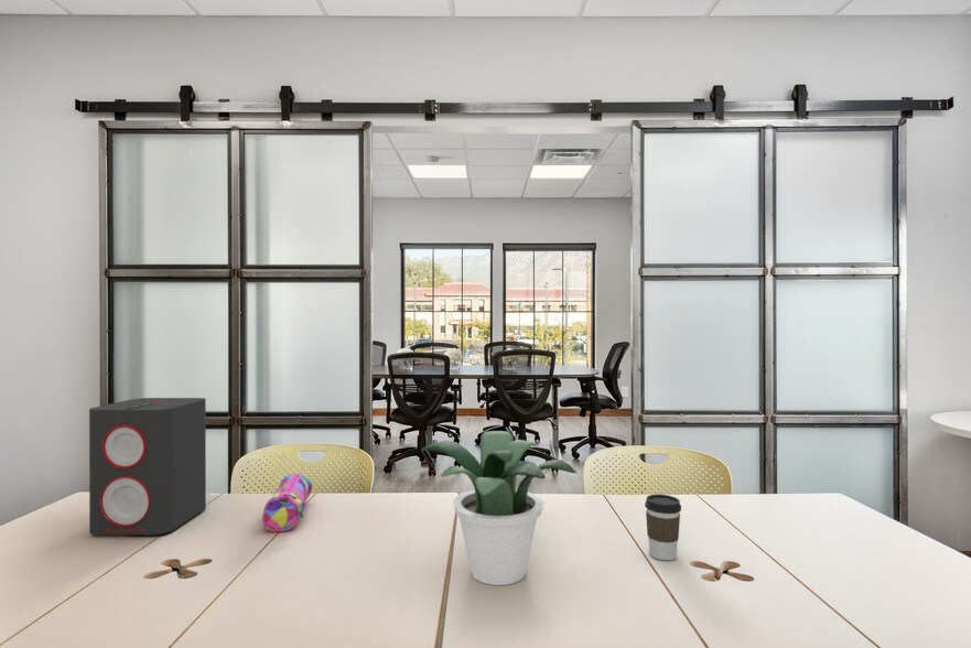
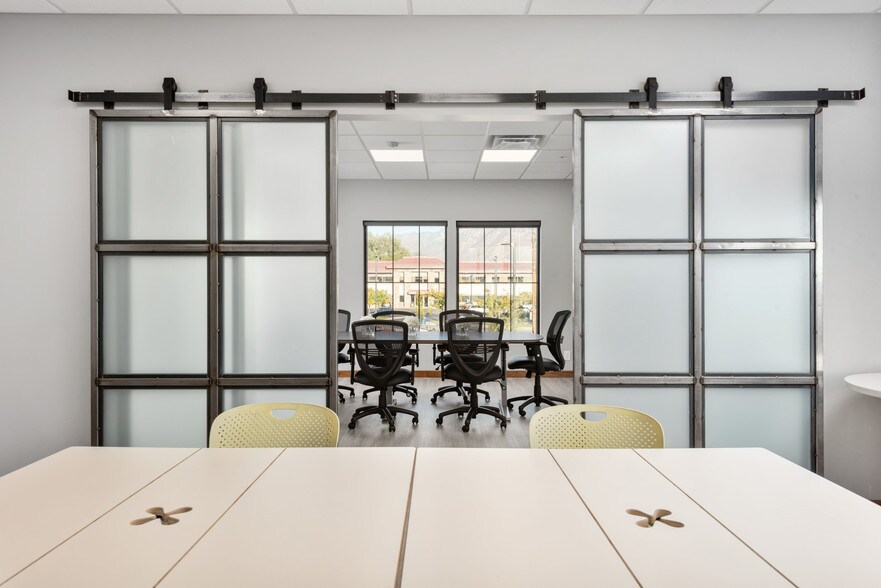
- potted plant (494, 504)
- speaker (151, 462)
- coffee cup (662, 527)
- pencil case (289, 499)
